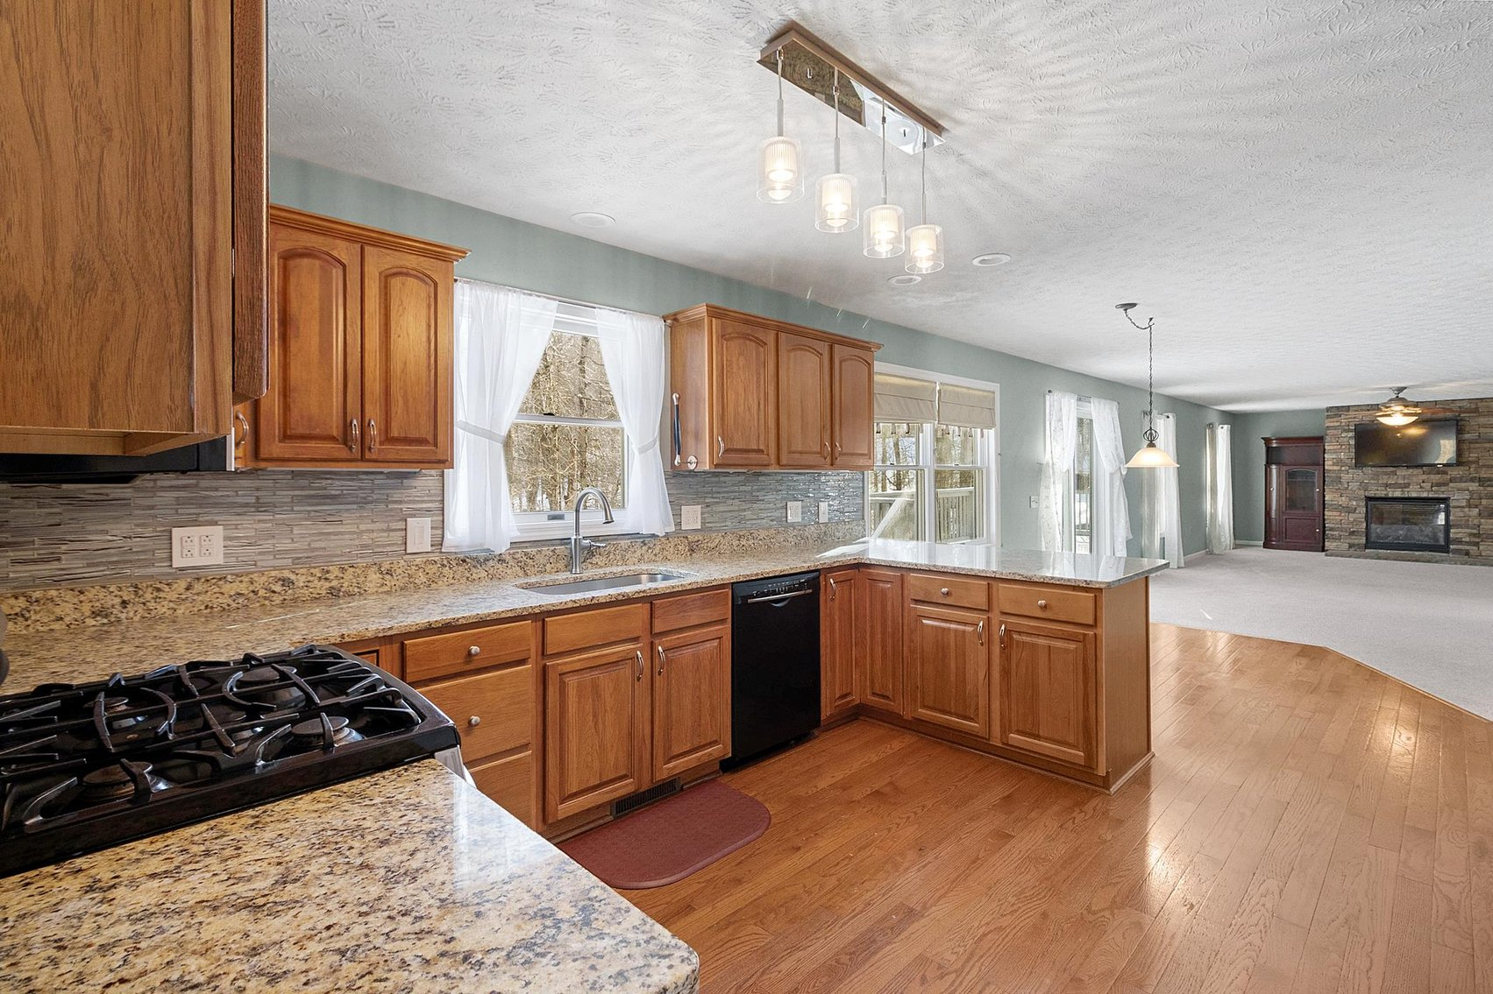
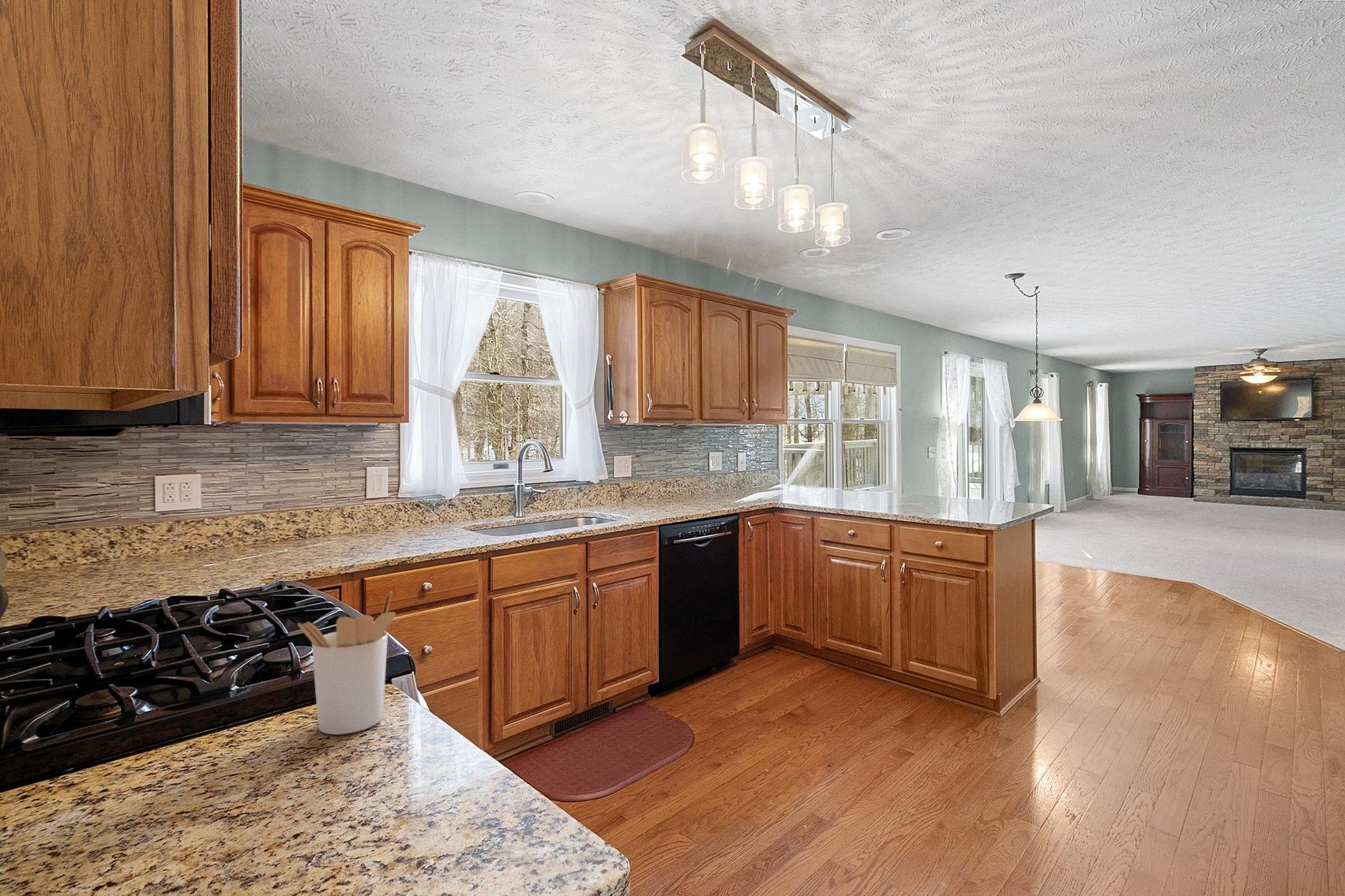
+ utensil holder (356, 663)
